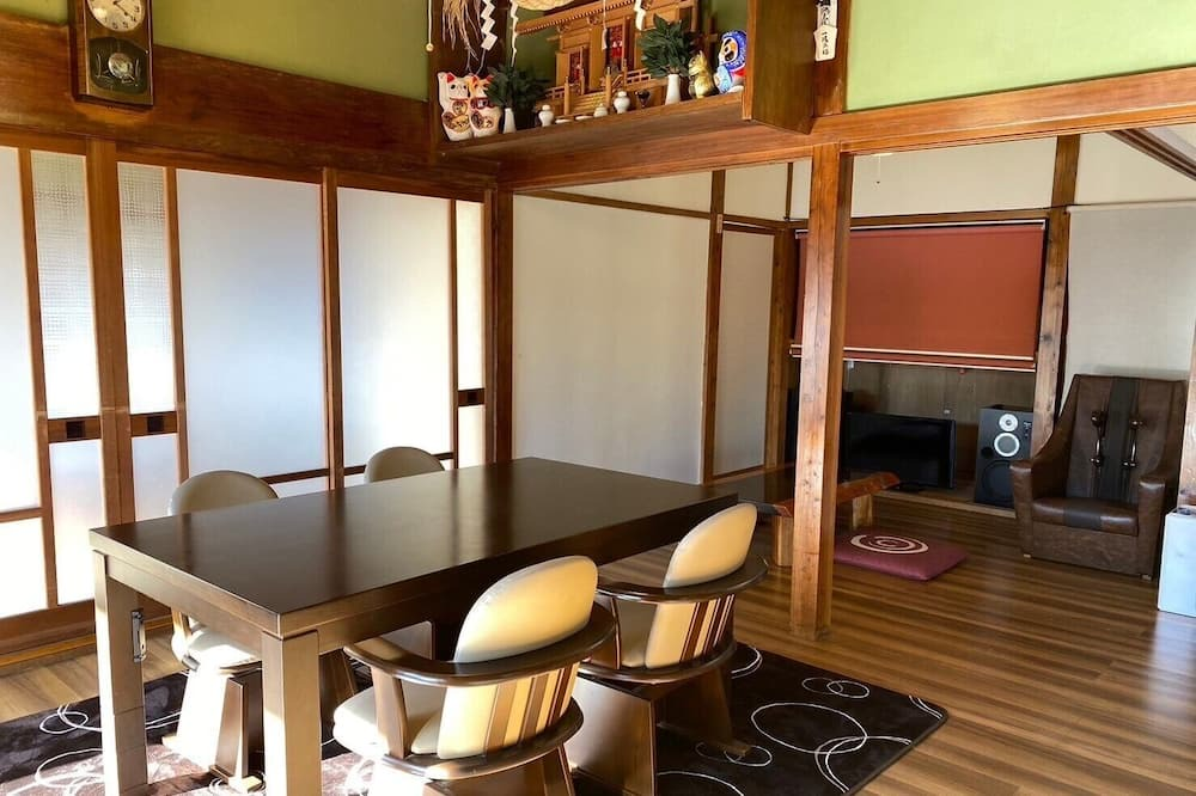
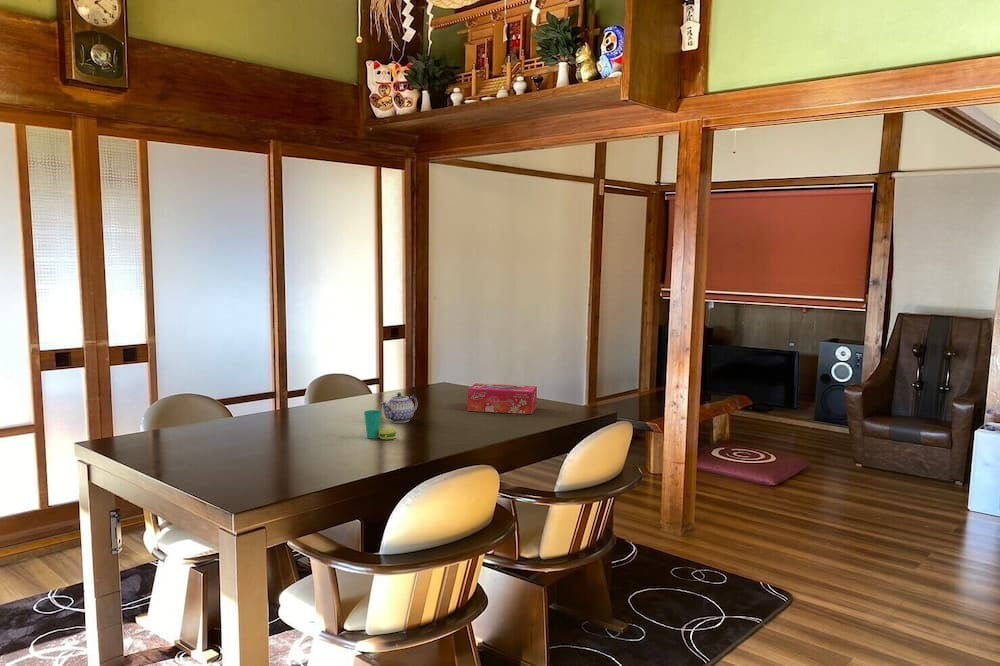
+ tissue box (502, 398)
+ cup (379, 425)
+ teapot (399, 406)
